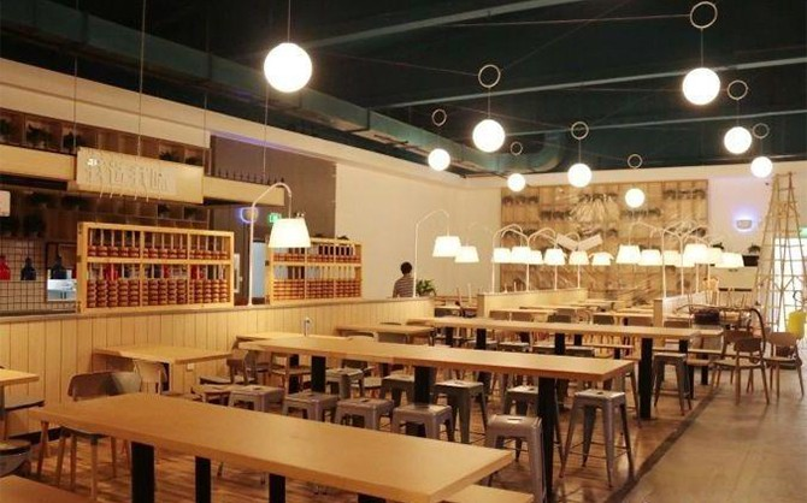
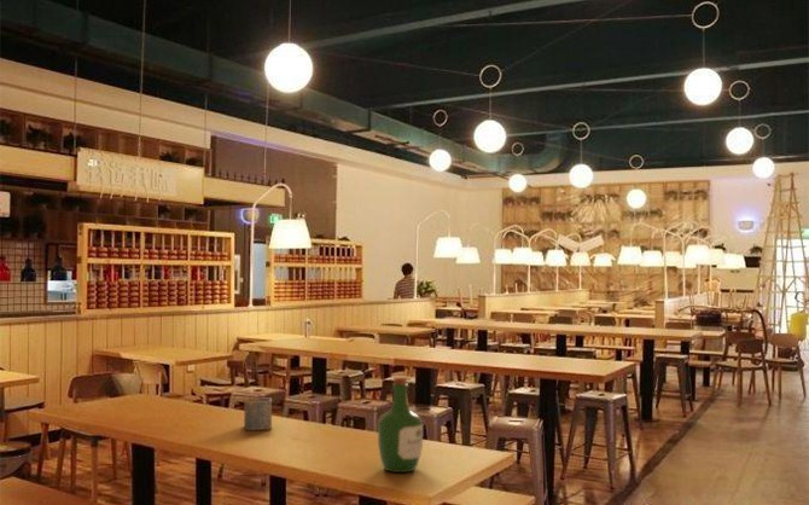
+ napkin holder (257, 408)
+ wine bottle (400, 422)
